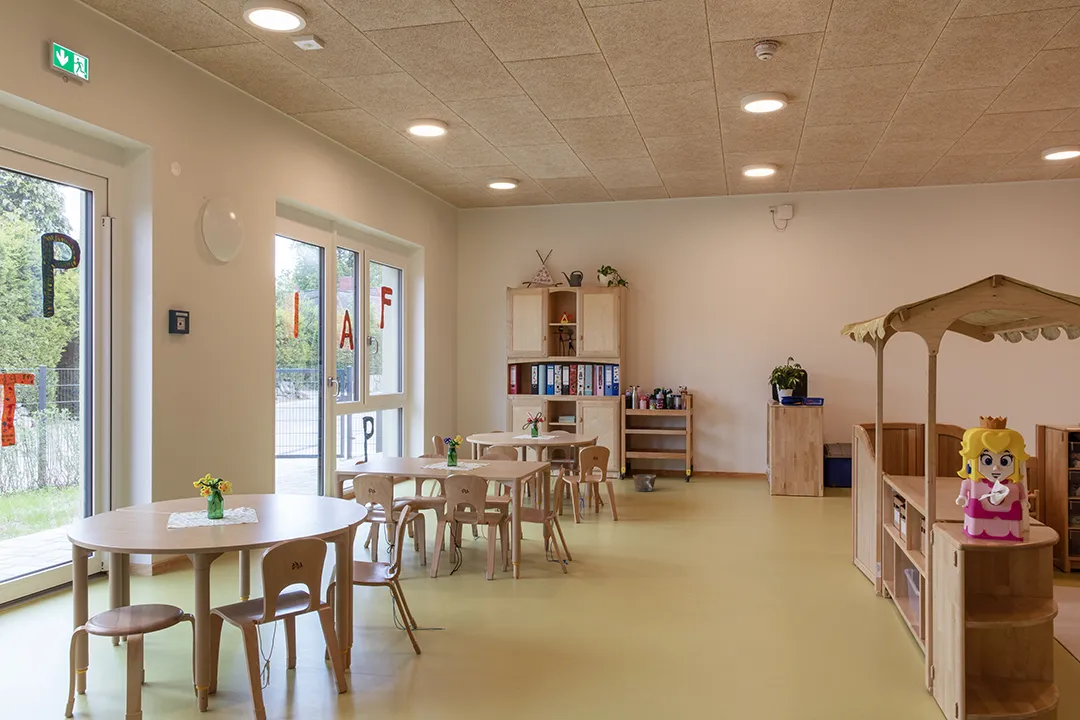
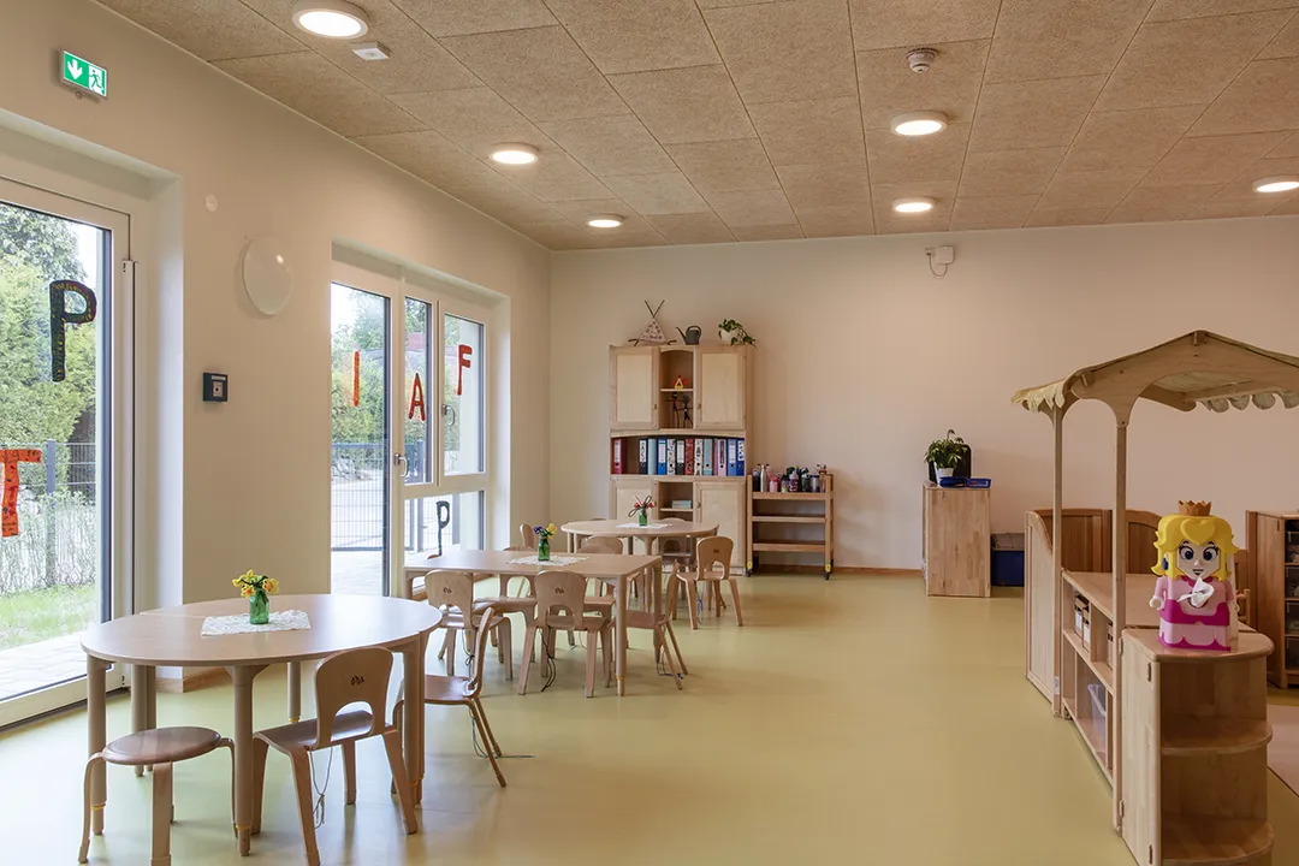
- clay pot (644, 479)
